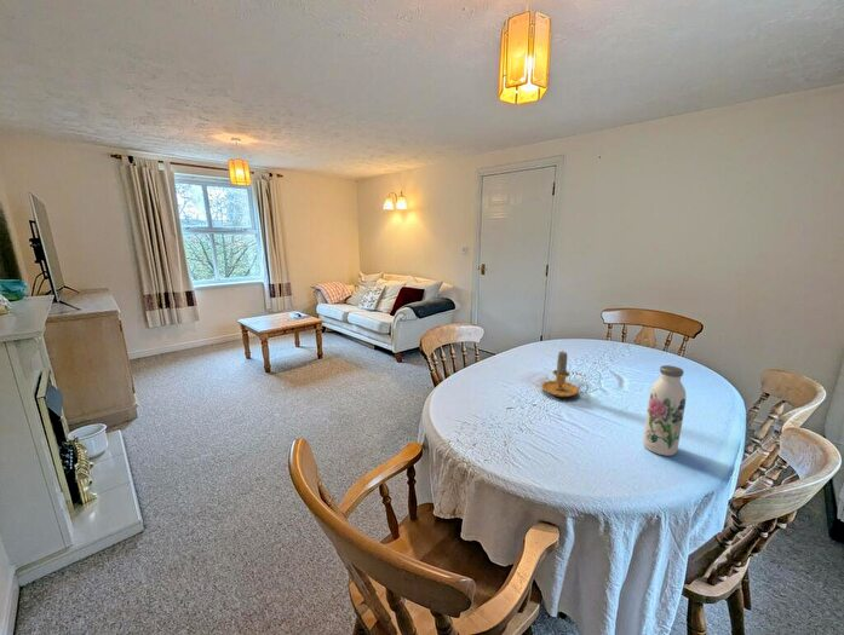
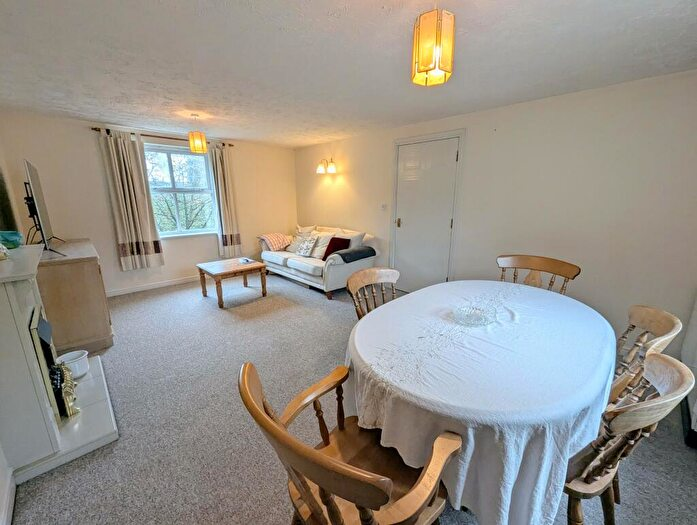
- water bottle (665, 409)
- candle (565, 373)
